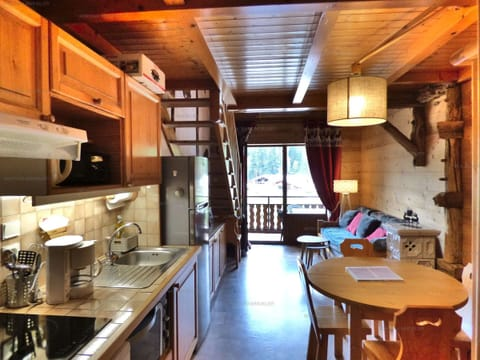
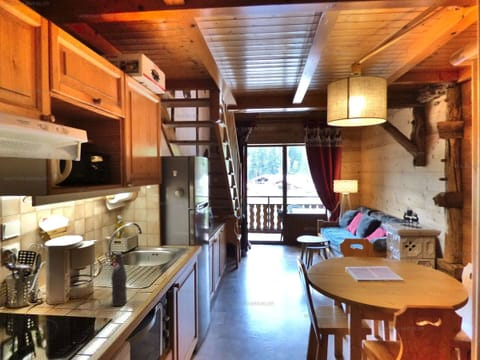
+ bottle (119, 278)
